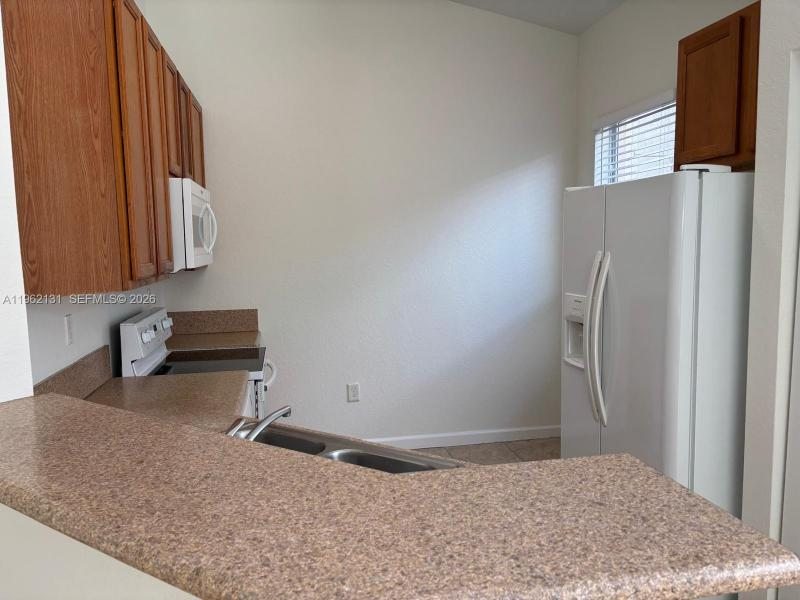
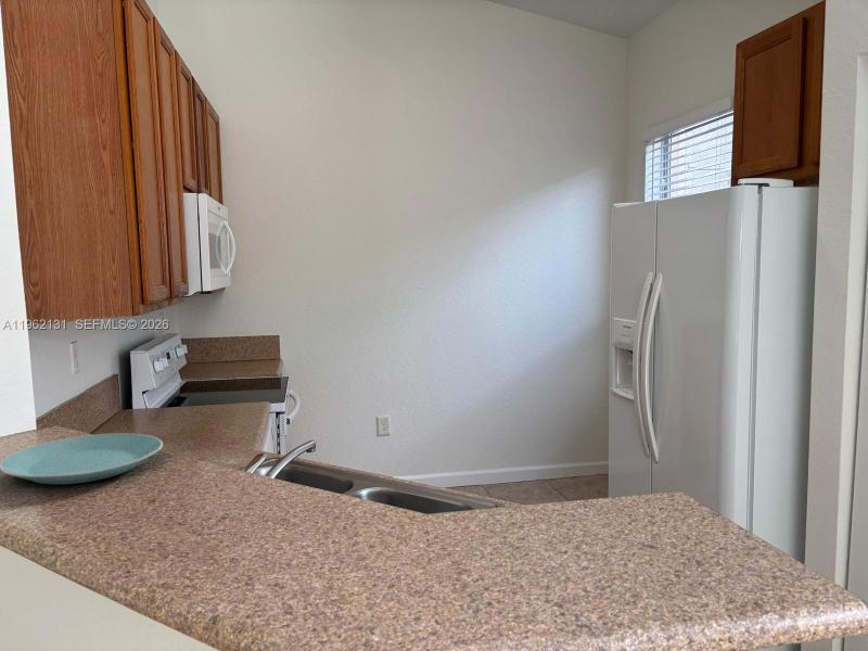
+ plate (85, 459)
